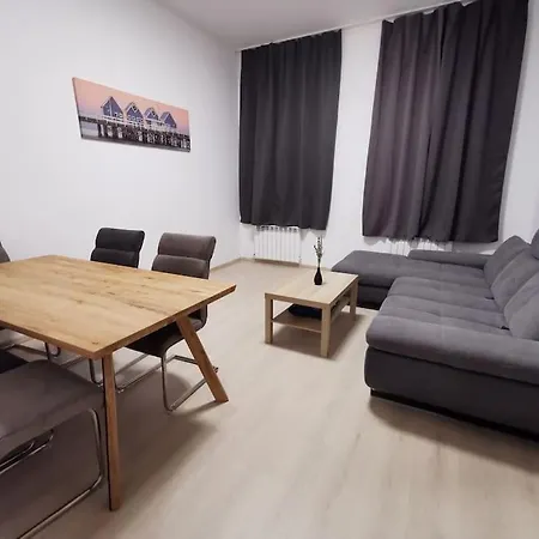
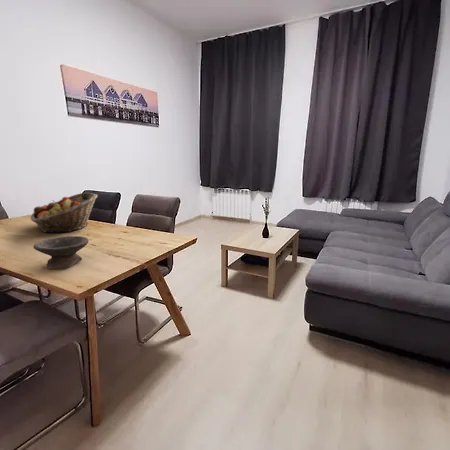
+ fruit basket (65, 211)
+ bowl (63, 251)
